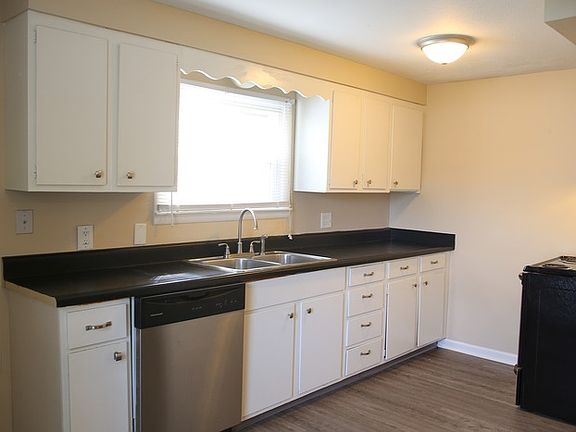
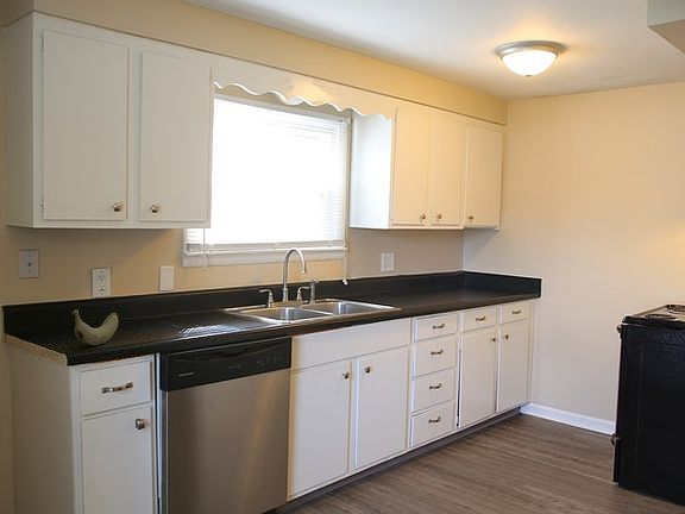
+ banana (98, 327)
